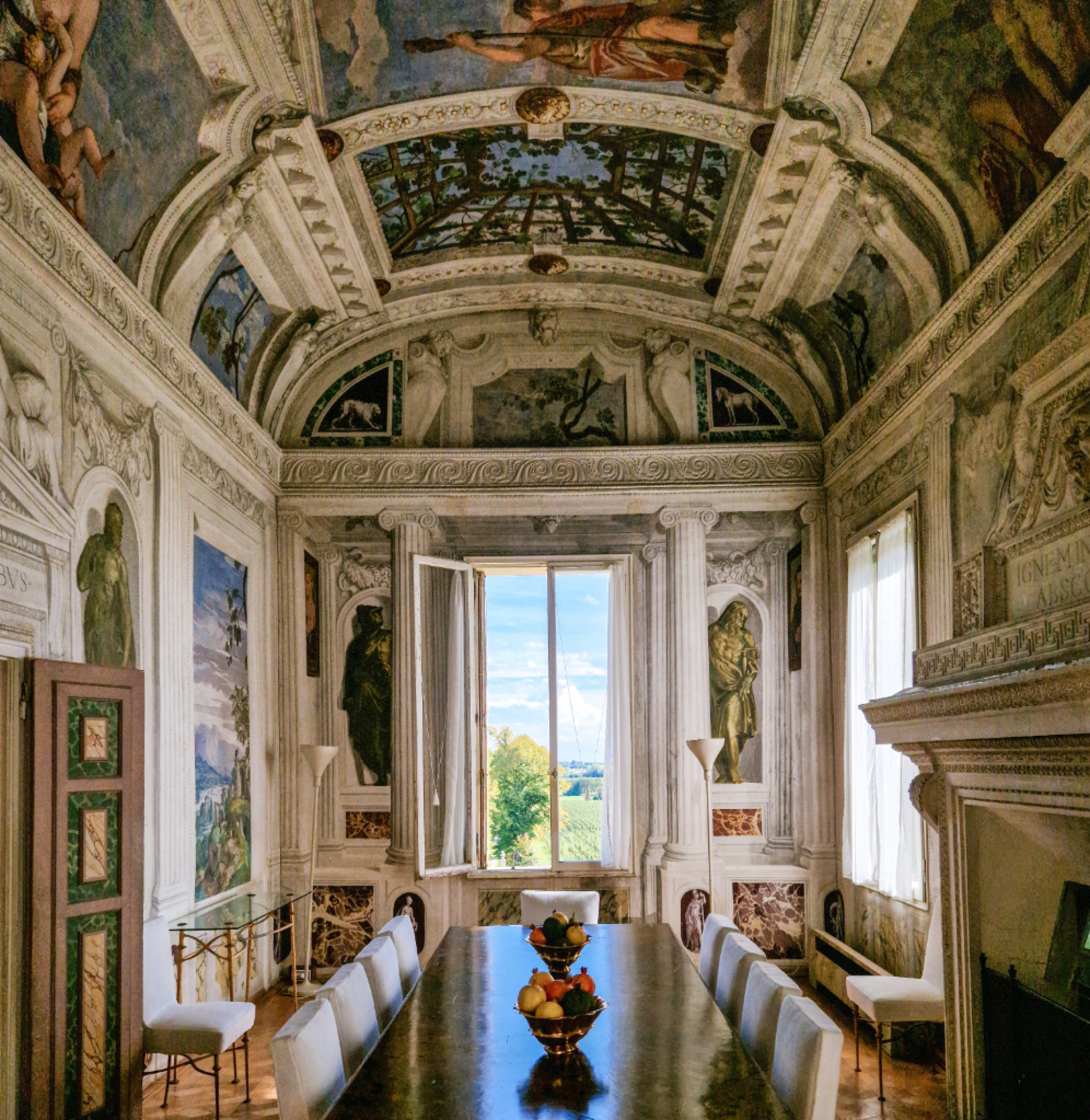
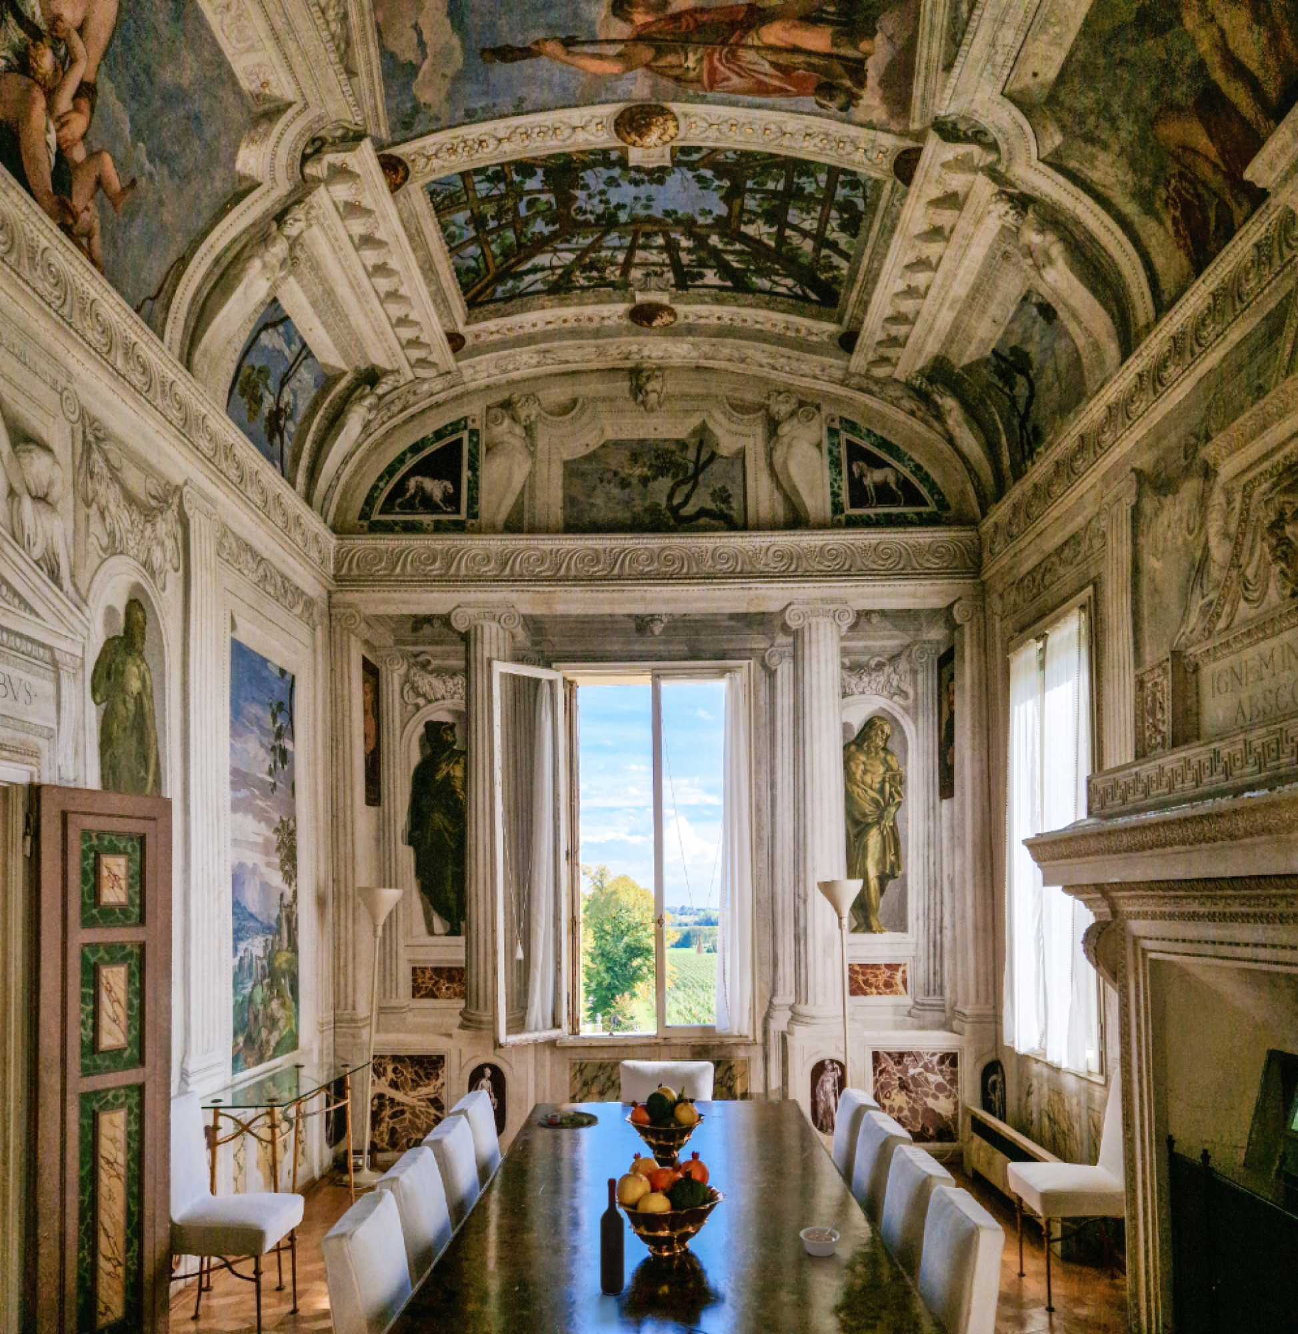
+ legume (820, 1241)
+ wine bottle (612, 1235)
+ dinner plate (568, 1115)
